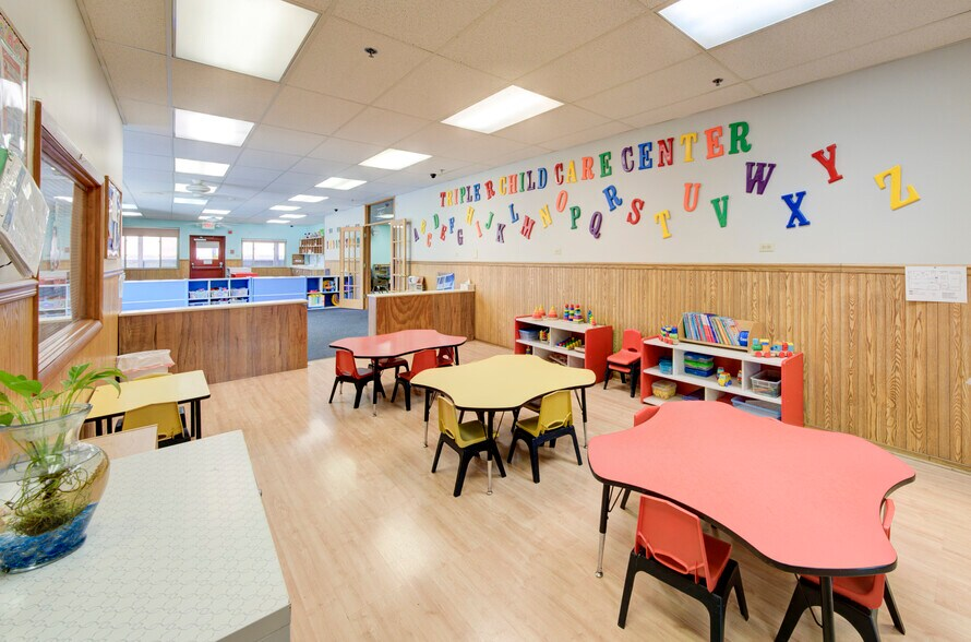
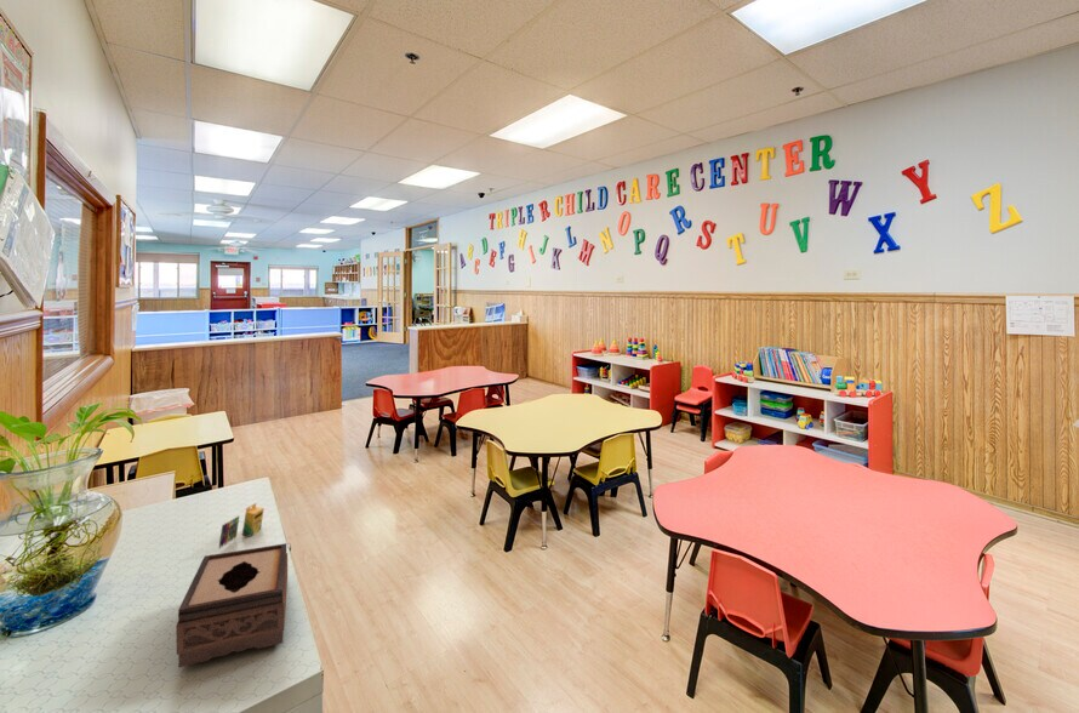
+ crayon (244, 524)
+ tissue box (240, 595)
